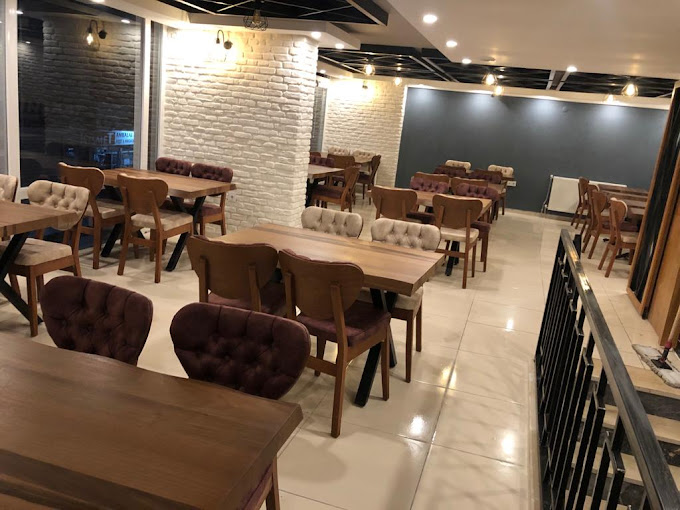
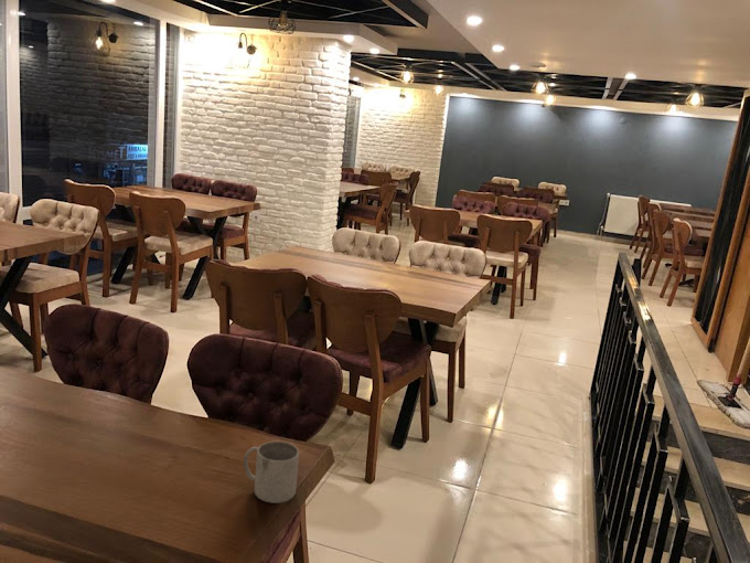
+ mug (268, 468)
